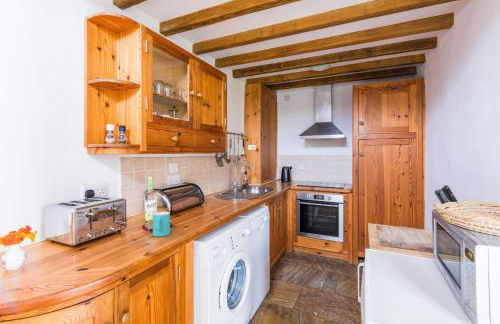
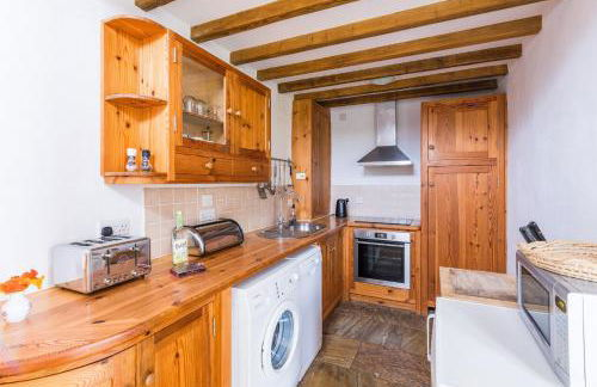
- cup (159, 224)
